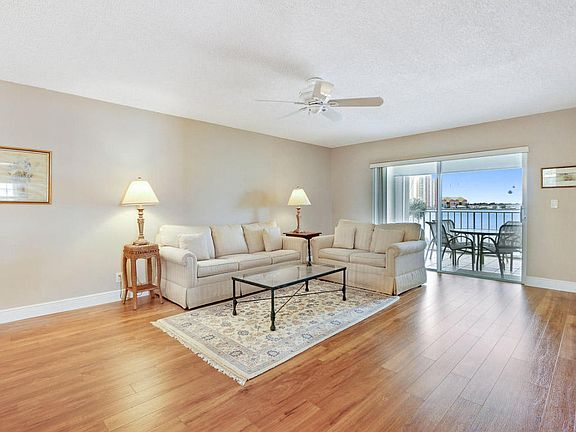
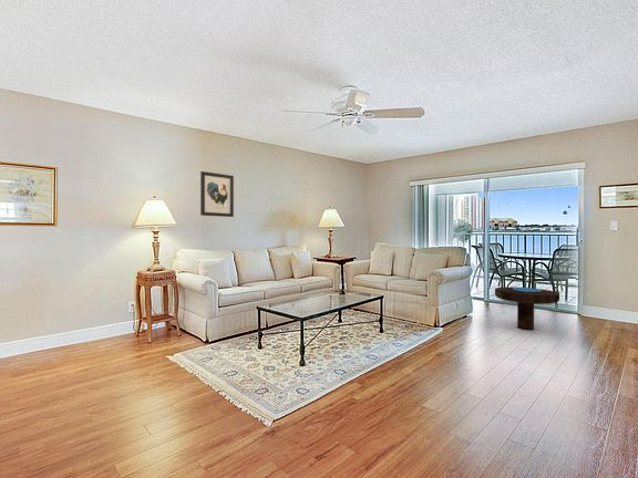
+ side table (525, 308)
+ wall art (217, 195)
